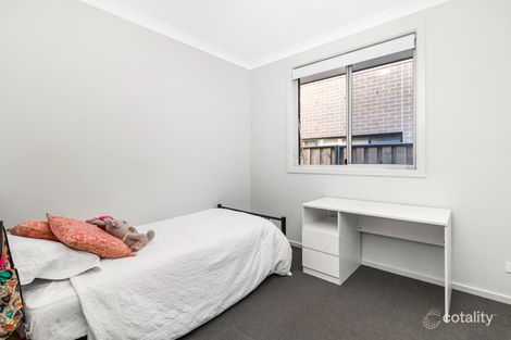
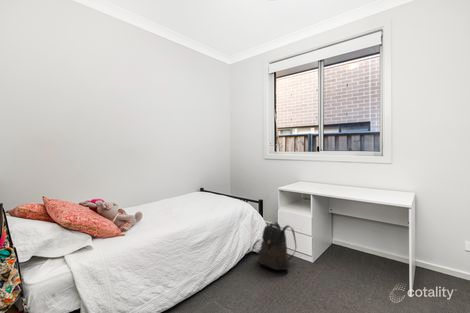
+ backpack (277, 243)
